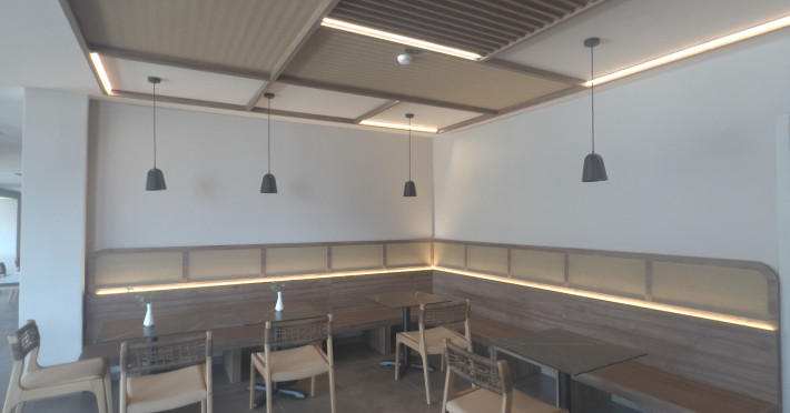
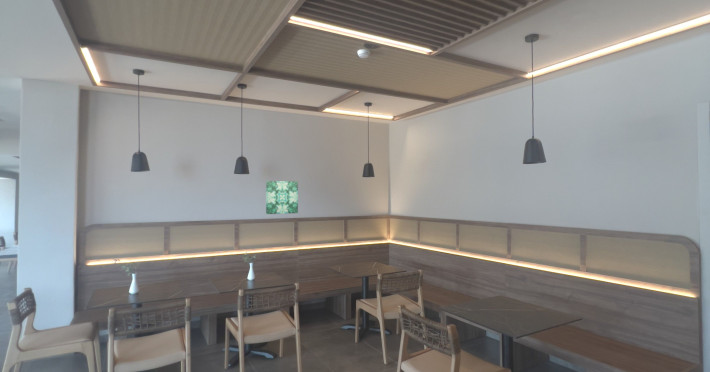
+ wall art (282, 197)
